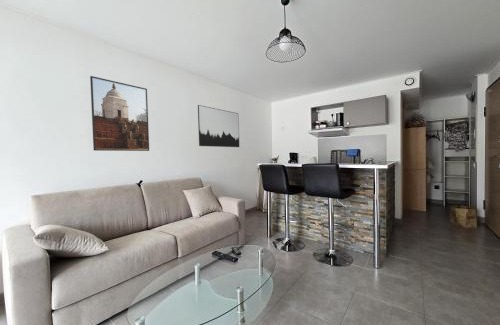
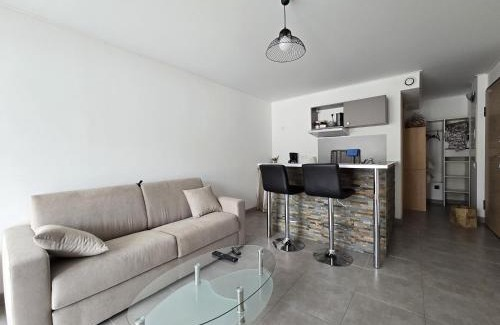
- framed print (122, 116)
- wall art (220, 128)
